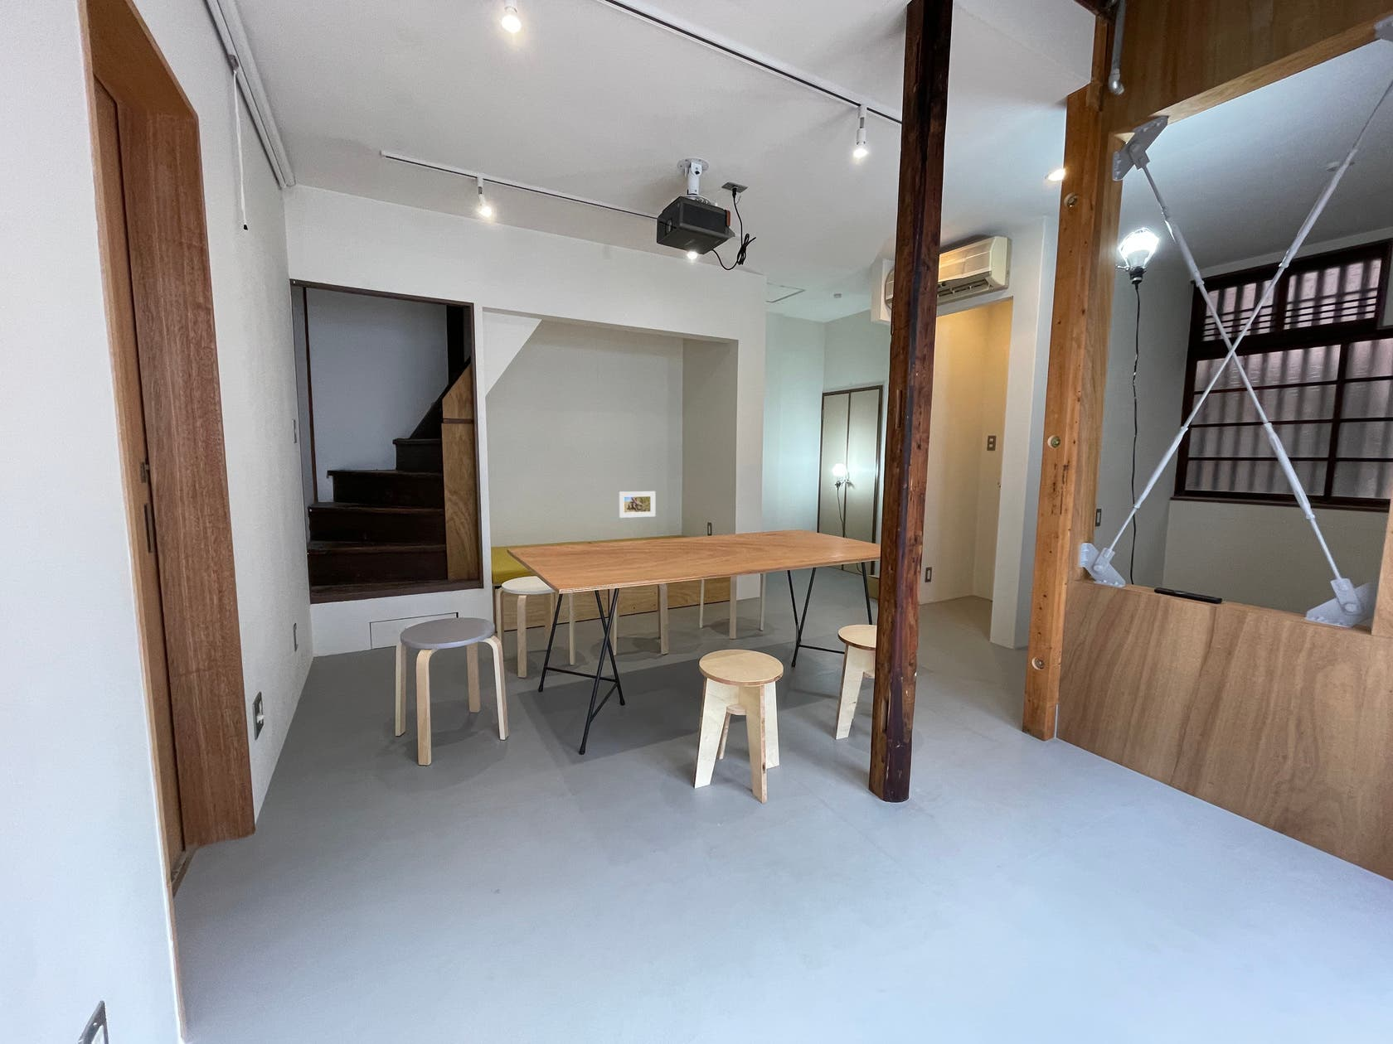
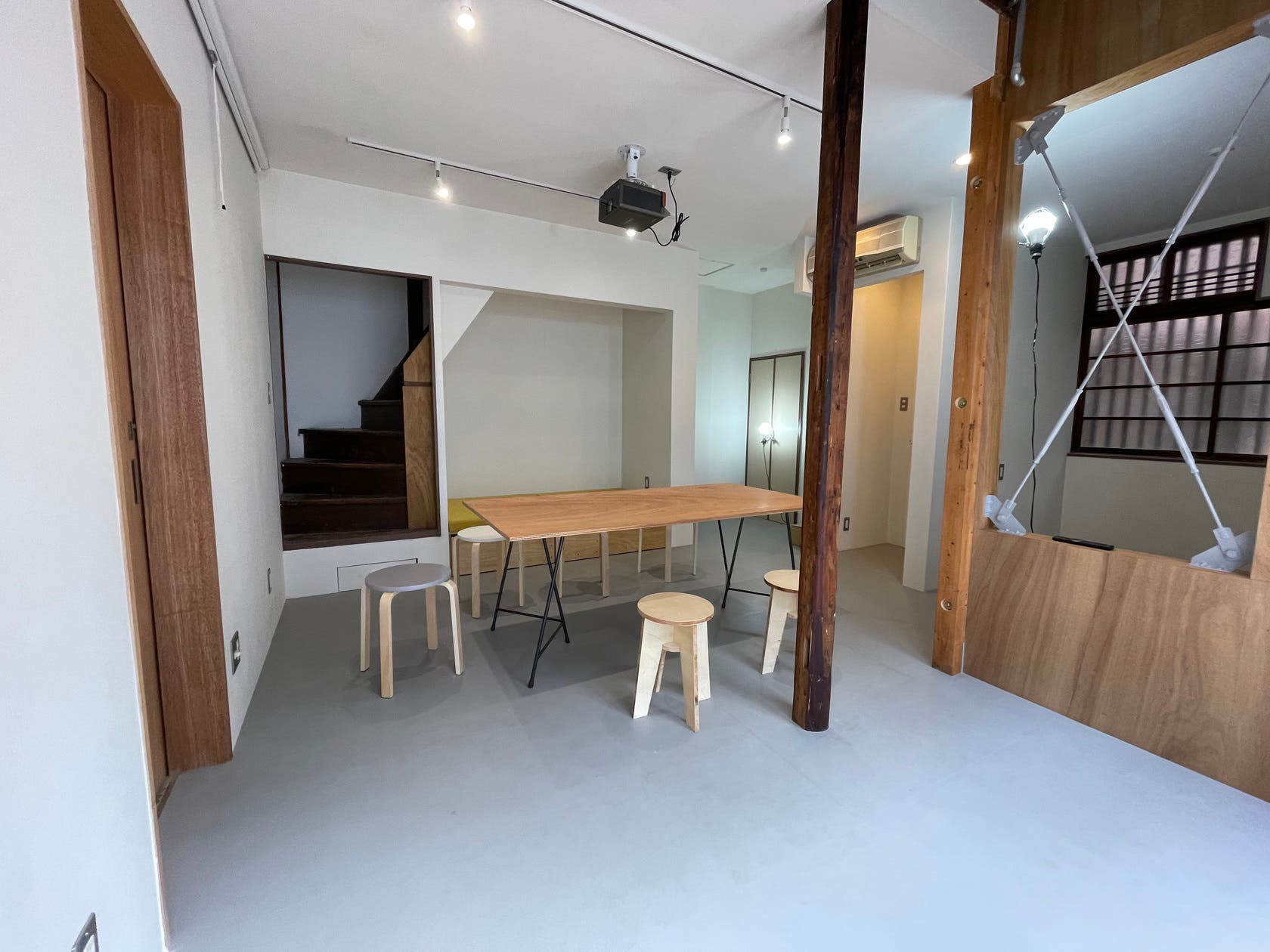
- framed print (637, 503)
